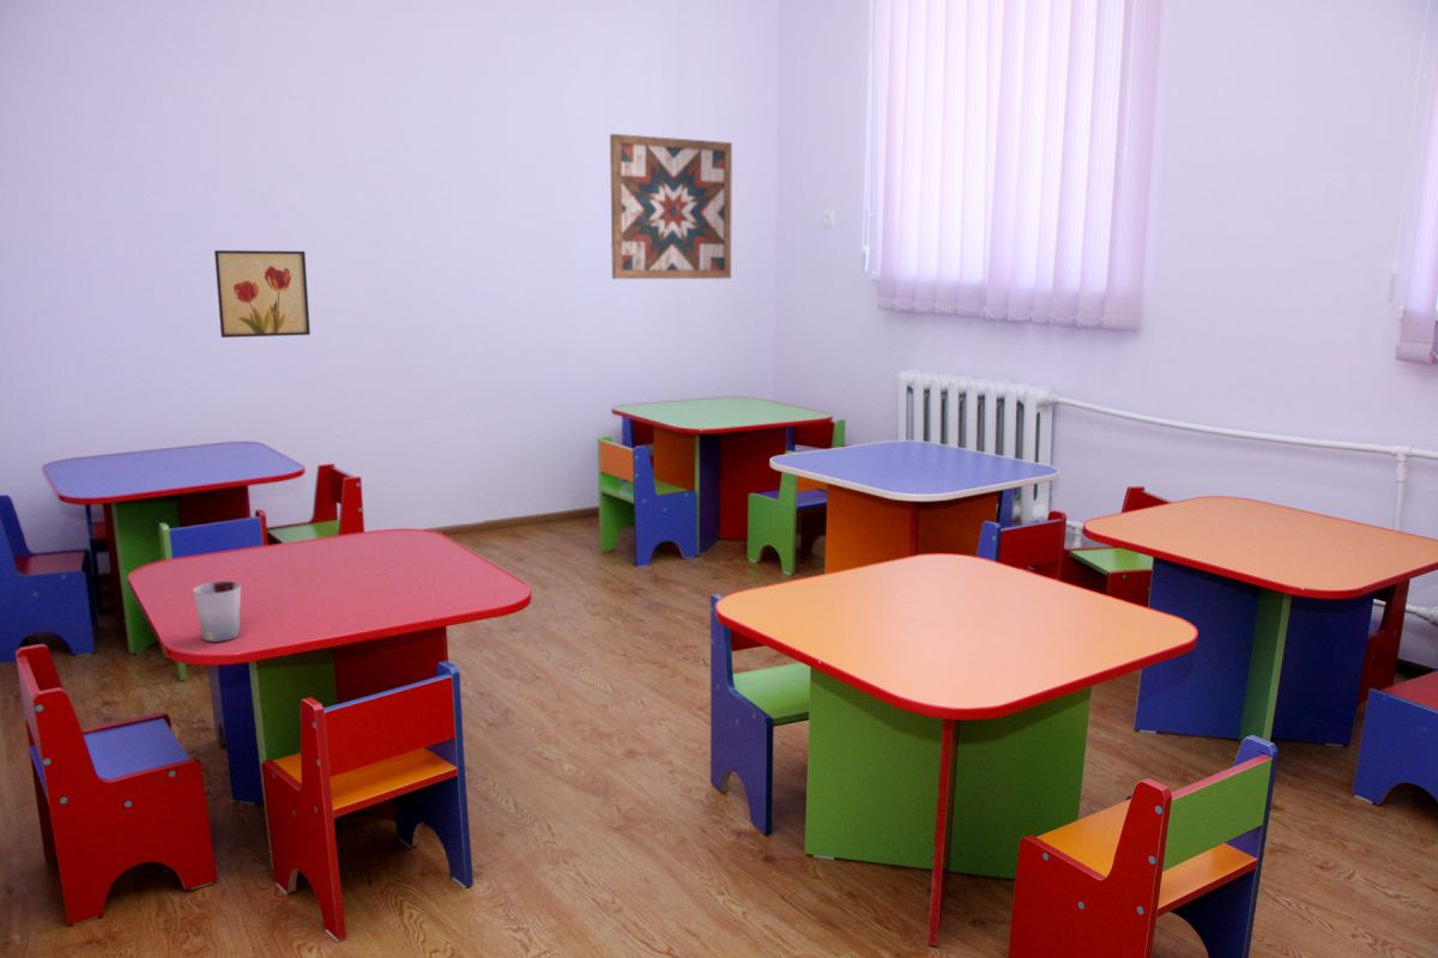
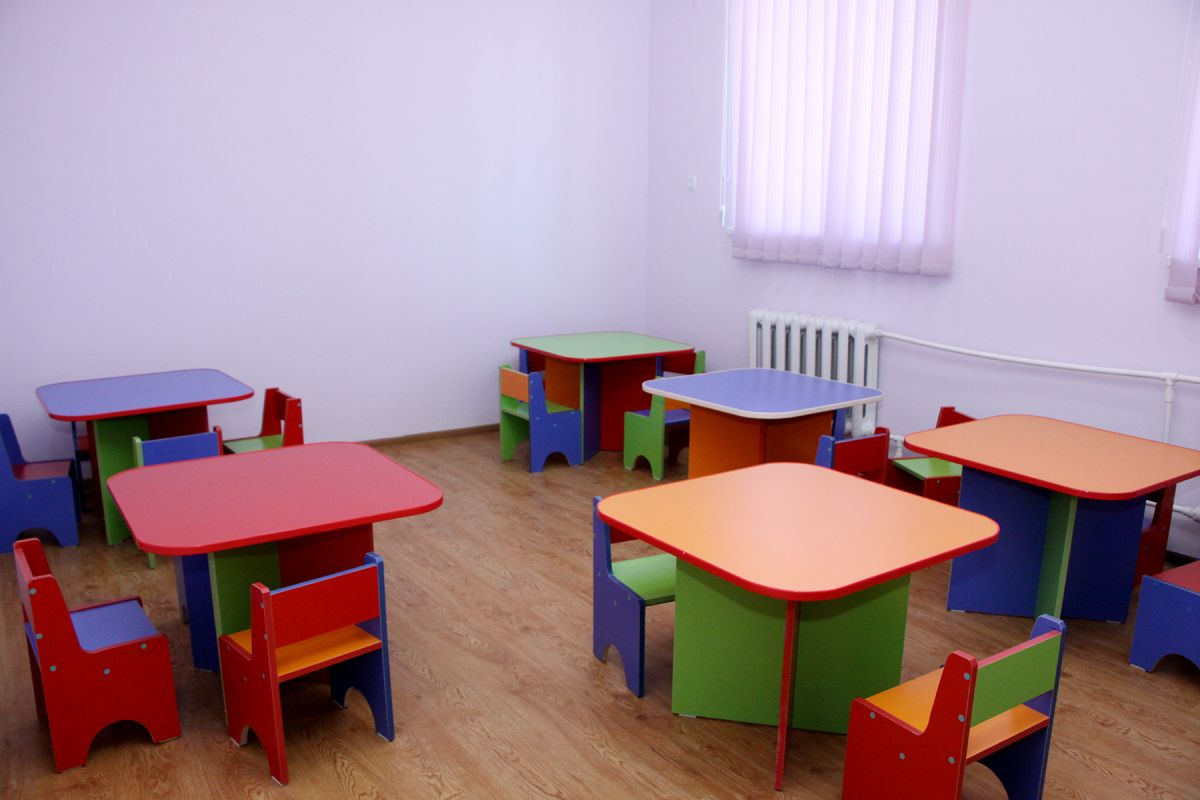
- cup (216, 610)
- wall art (262, 293)
- wall art (672, 208)
